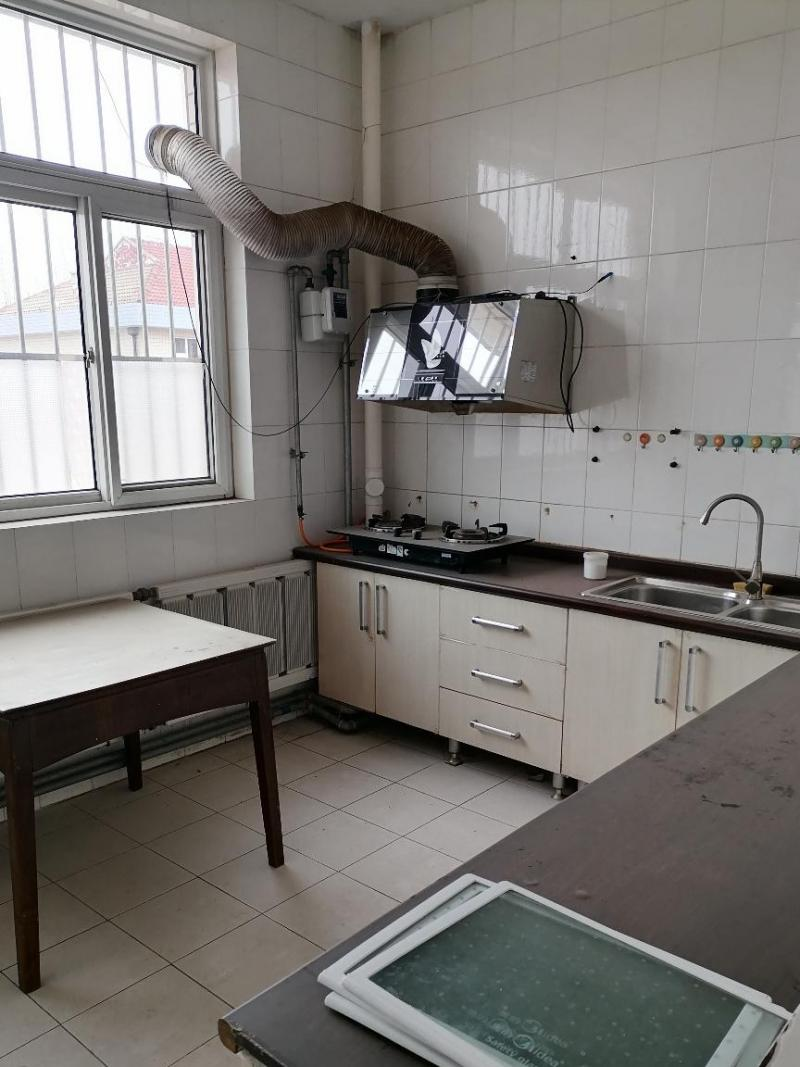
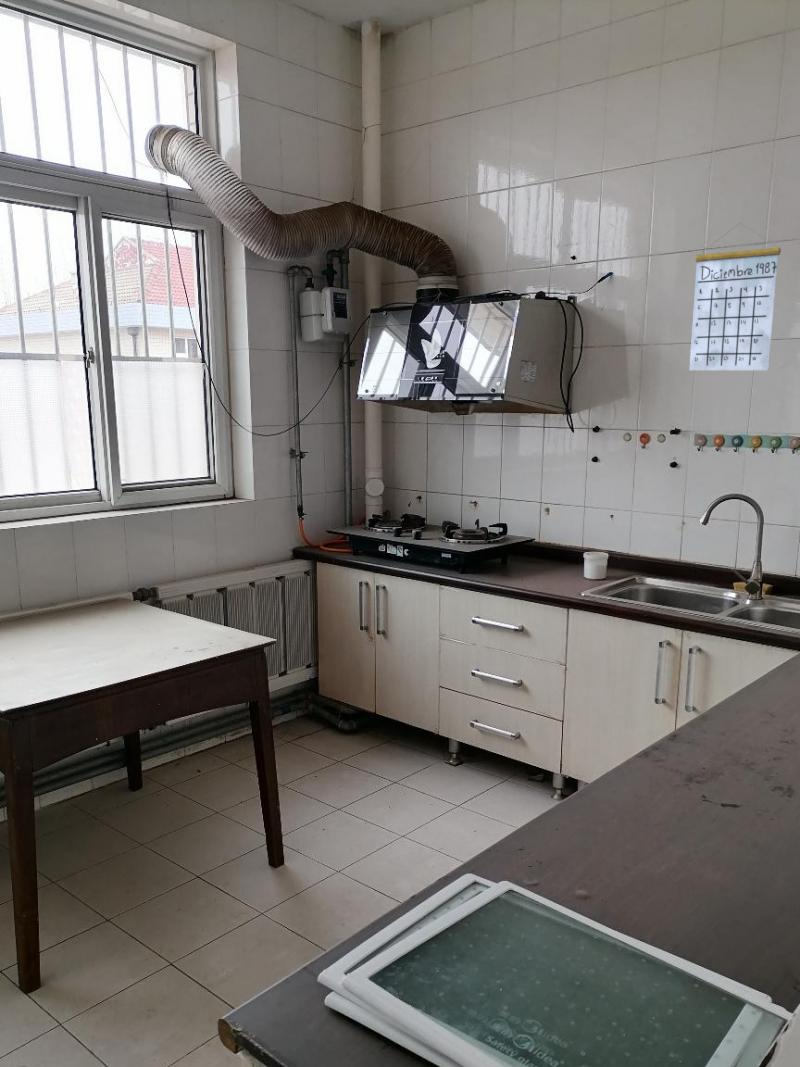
+ calendar (733, 297)
